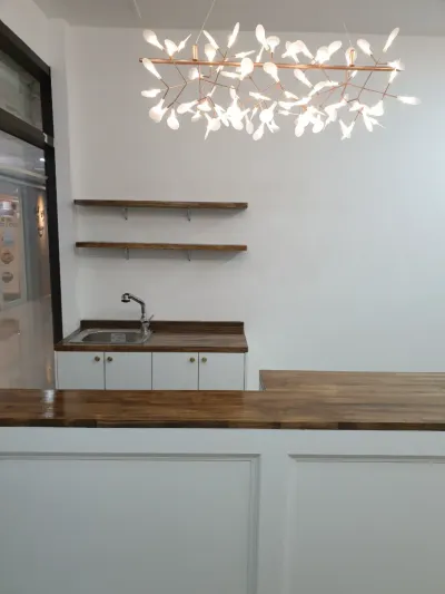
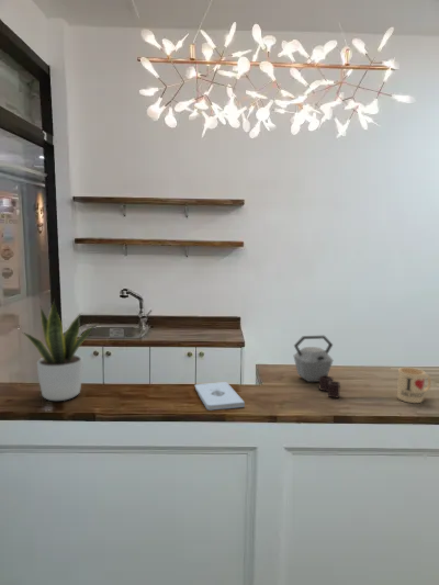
+ kettle (320, 362)
+ notepad (217, 394)
+ mug (415, 384)
+ potted plant (61, 347)
